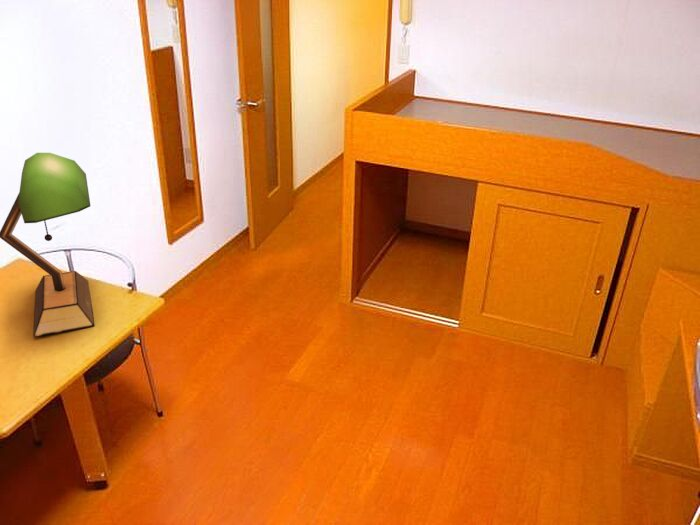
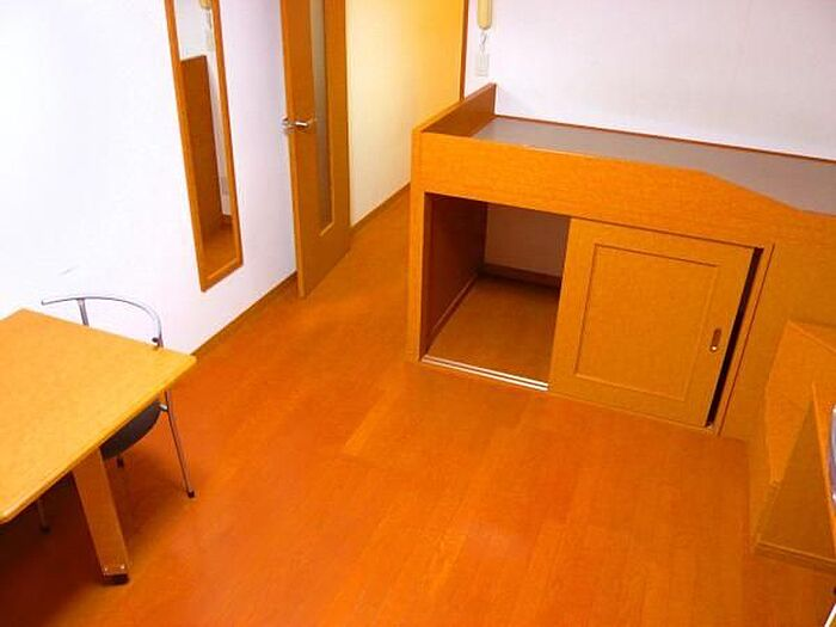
- table lamp (49, 239)
